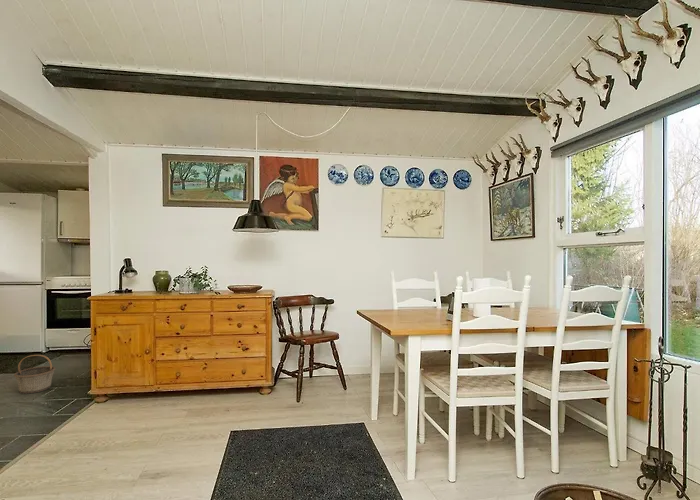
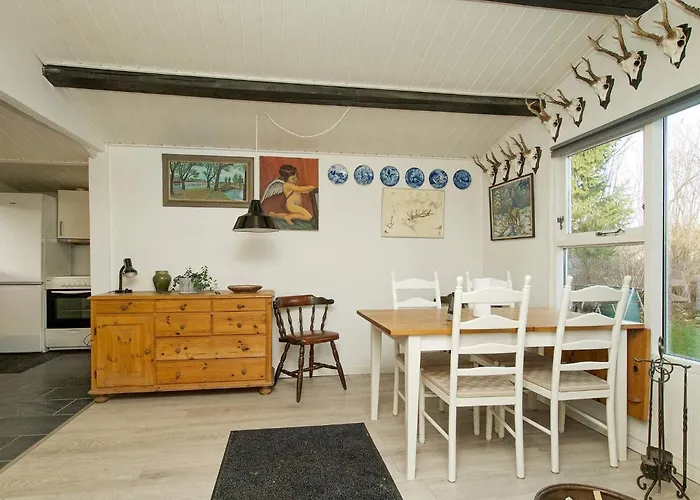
- basket (35, 372)
